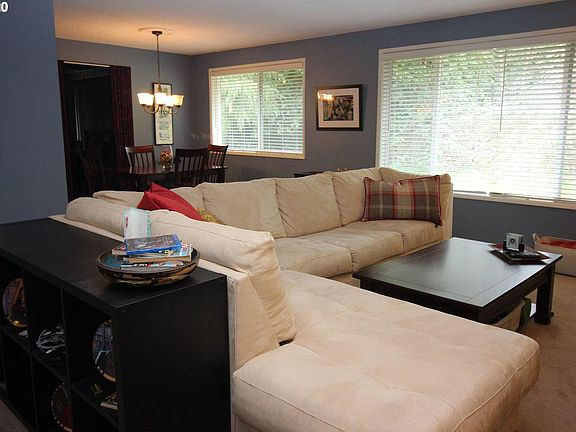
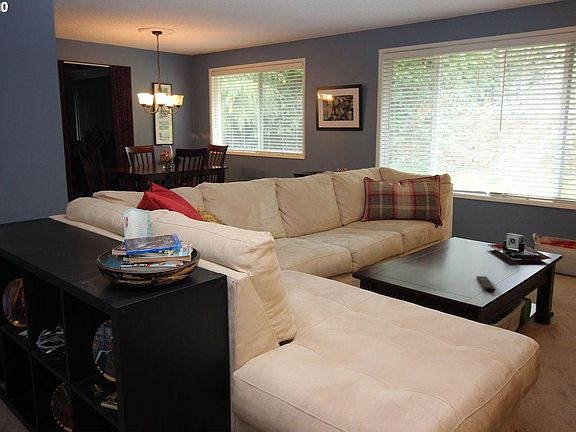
+ remote control (485, 283)
